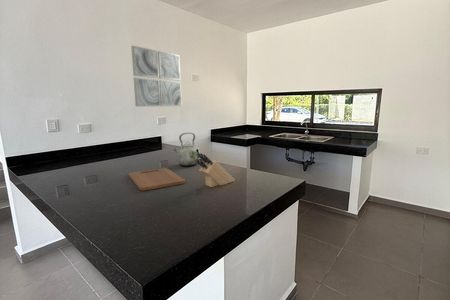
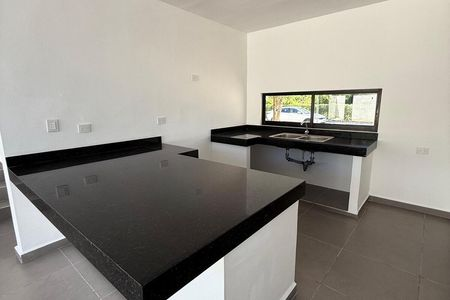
- kettle (184, 149)
- knife block (215, 167)
- cutting board (155, 177)
- wall art (159, 78)
